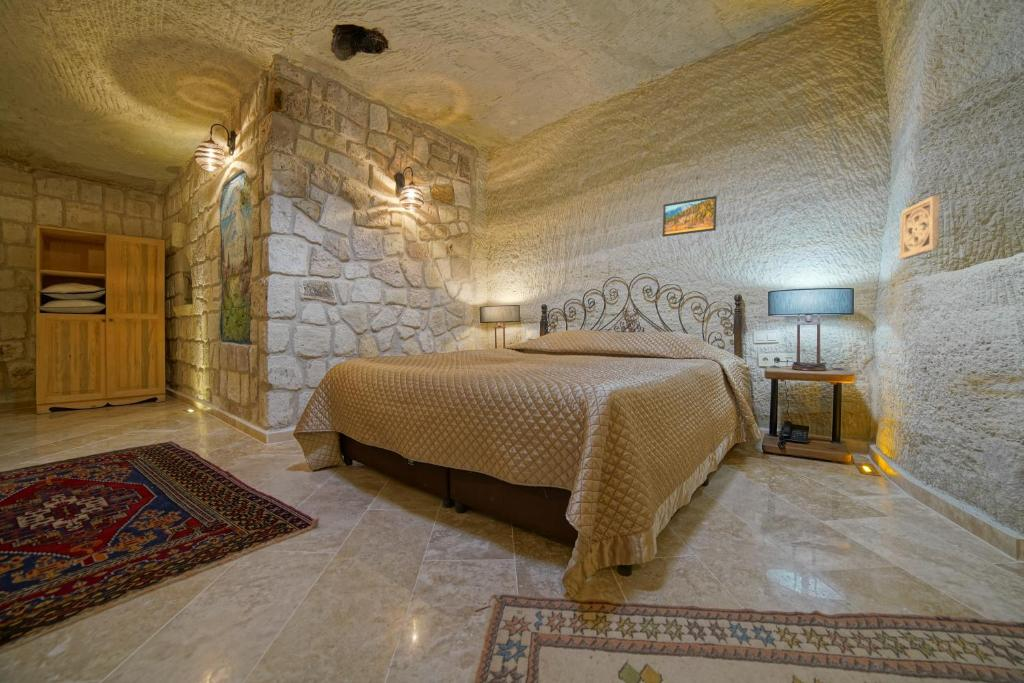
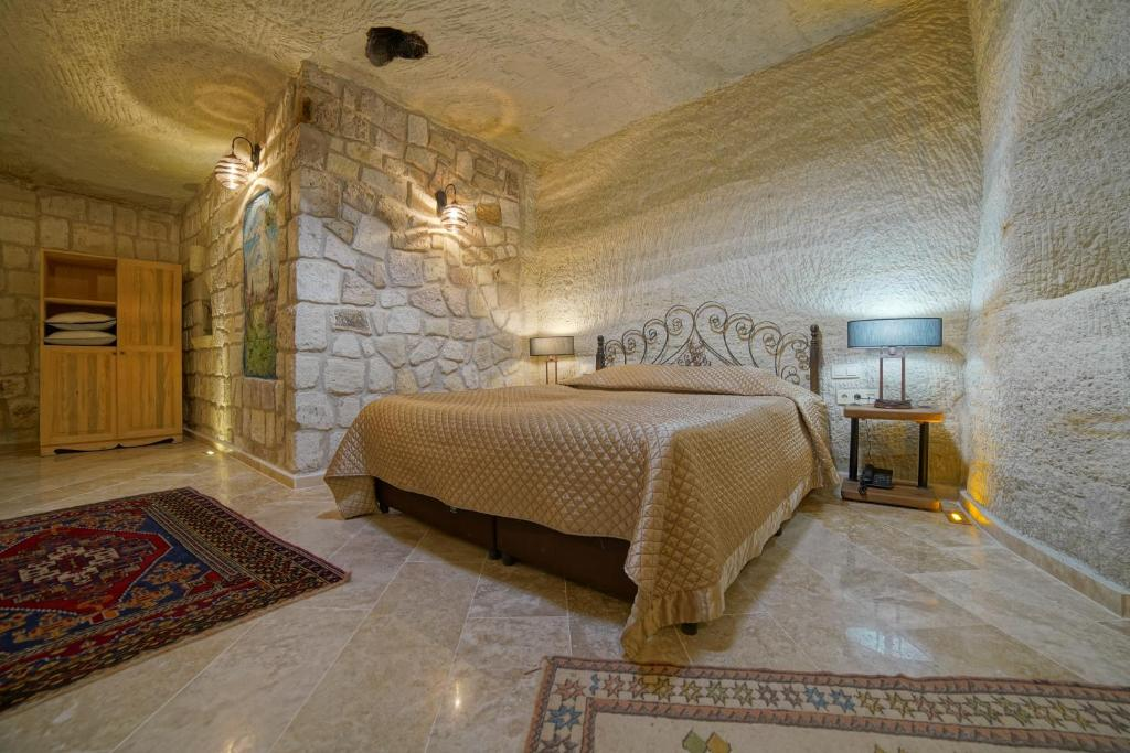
- wall ornament (918, 229)
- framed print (688, 217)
